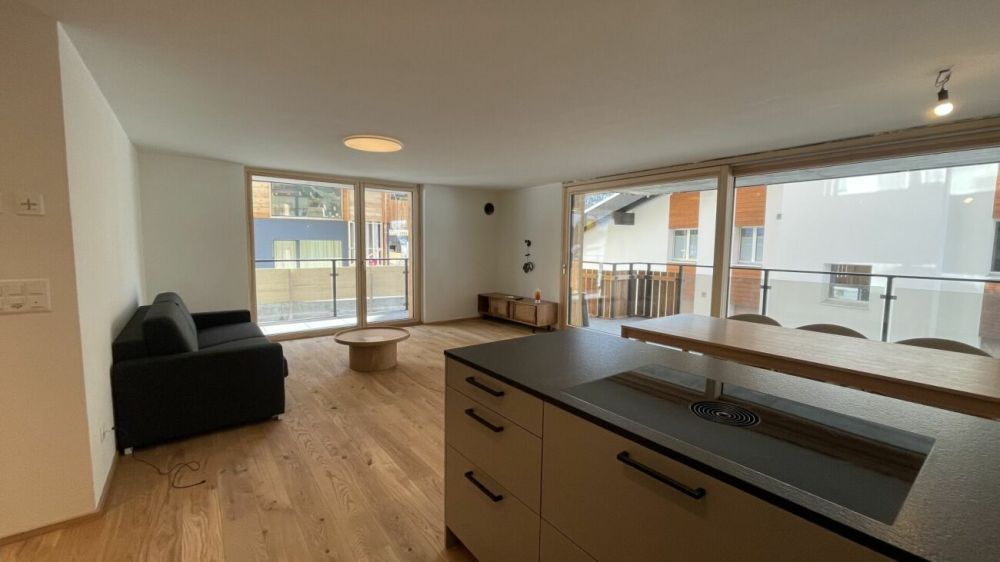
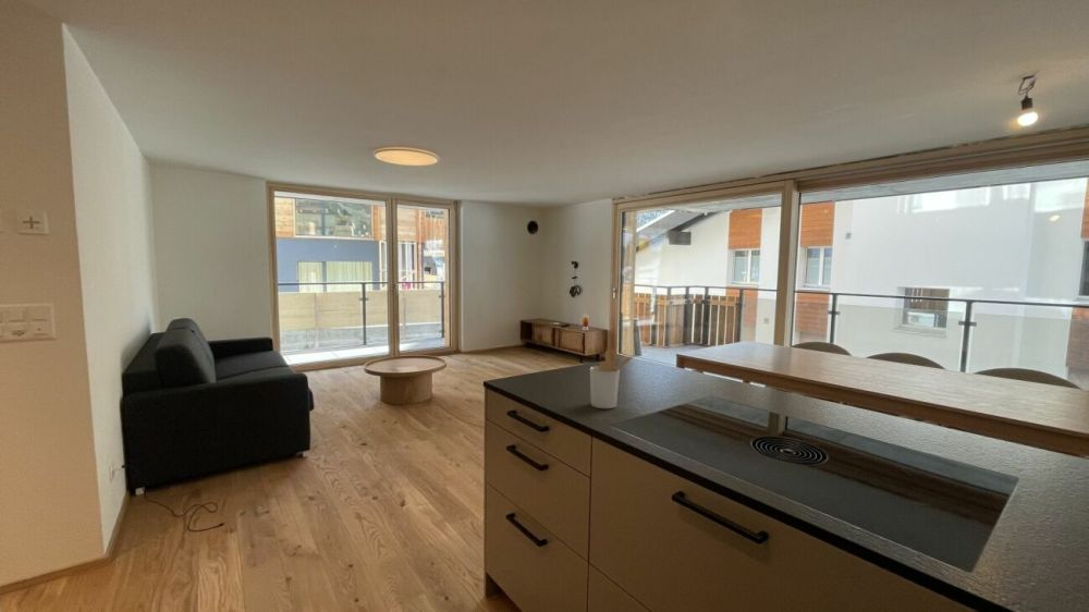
+ utensil holder (612, 378)
